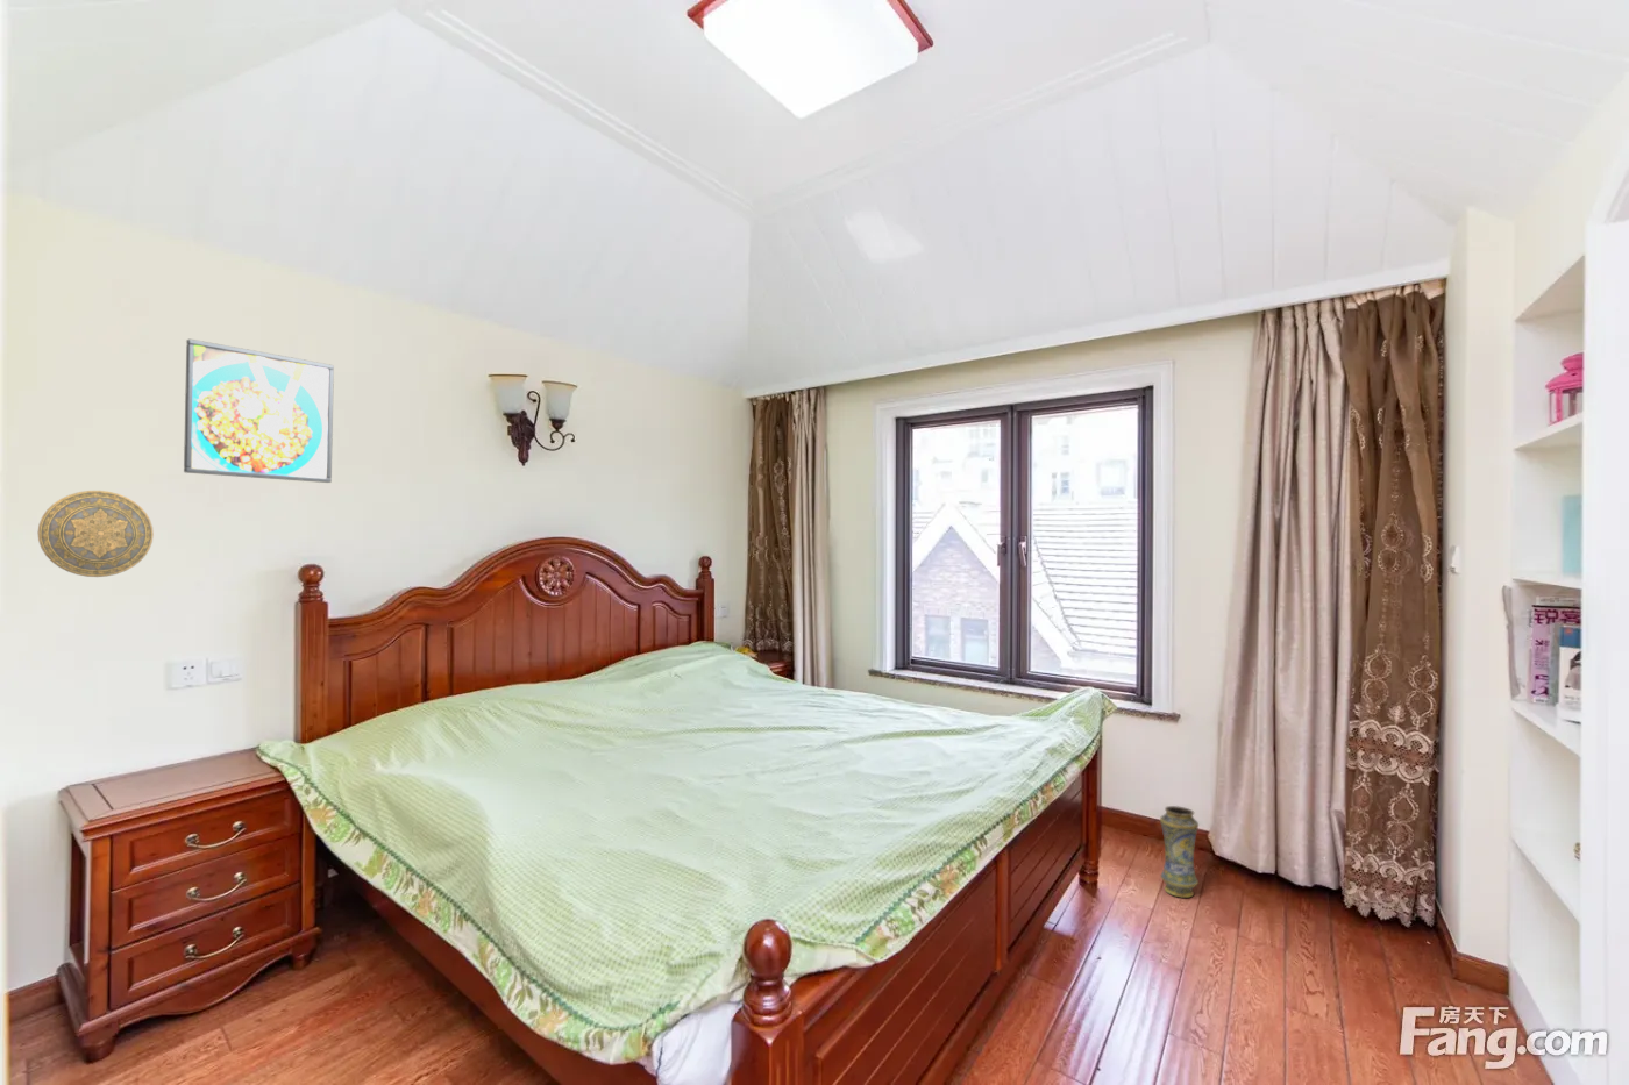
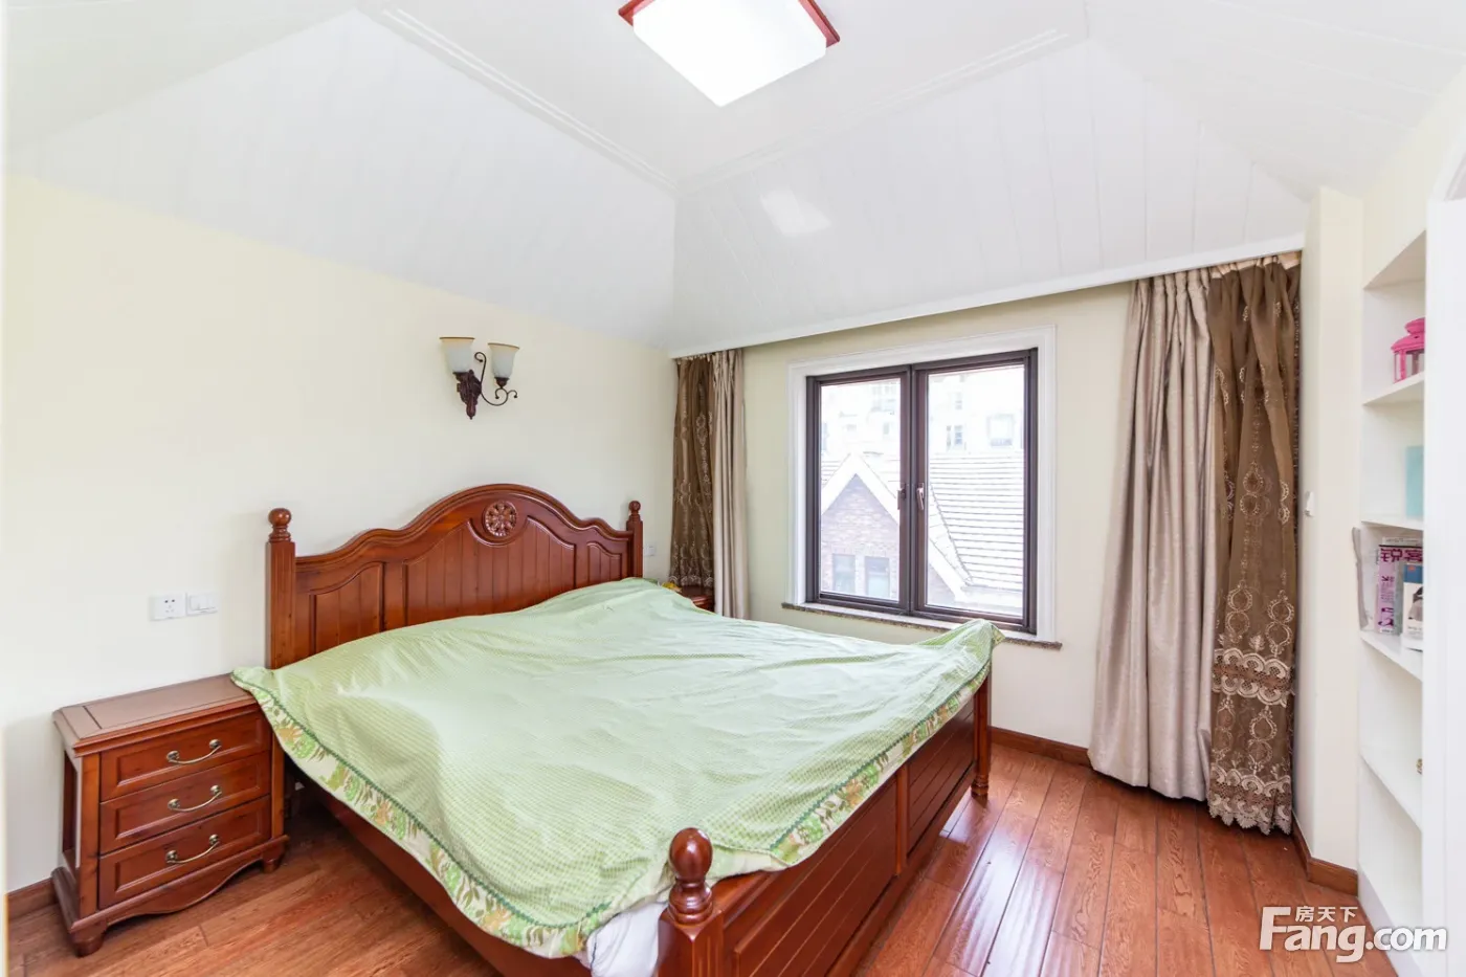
- decorative plate (99, 533)
- vase (1178, 850)
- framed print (263, 415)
